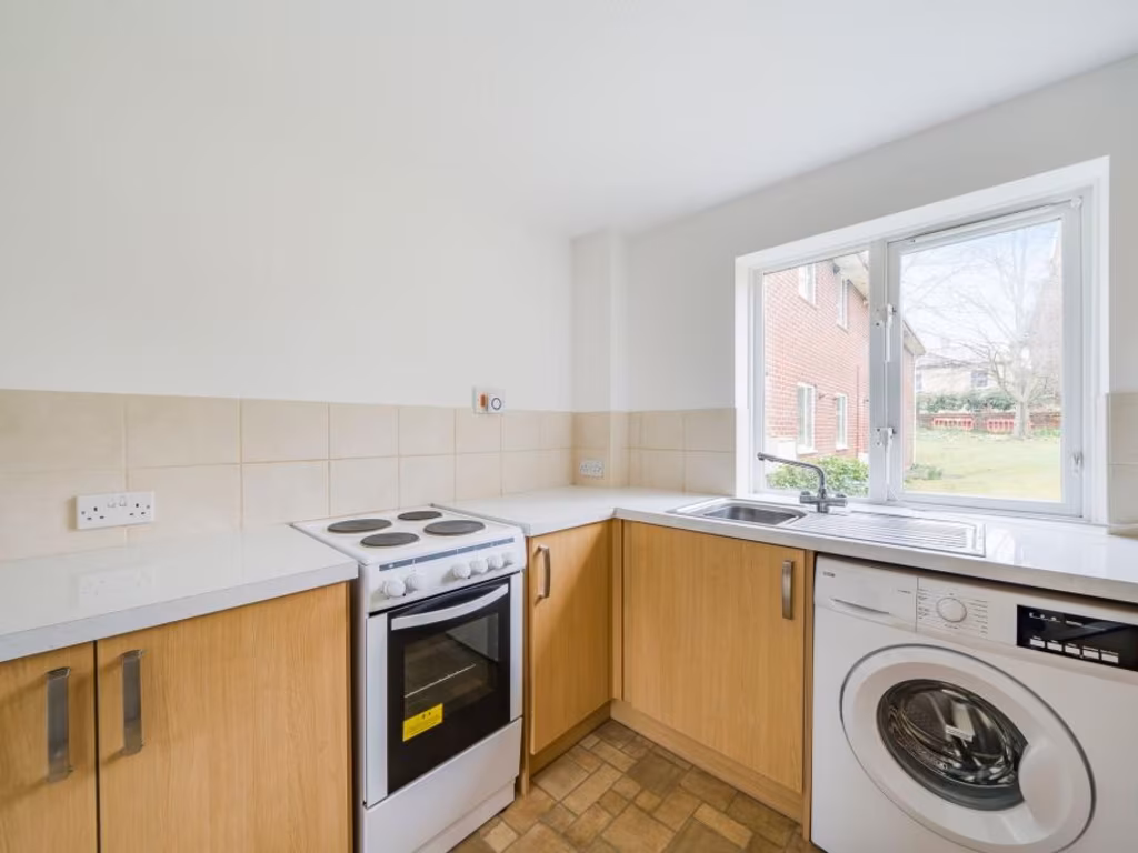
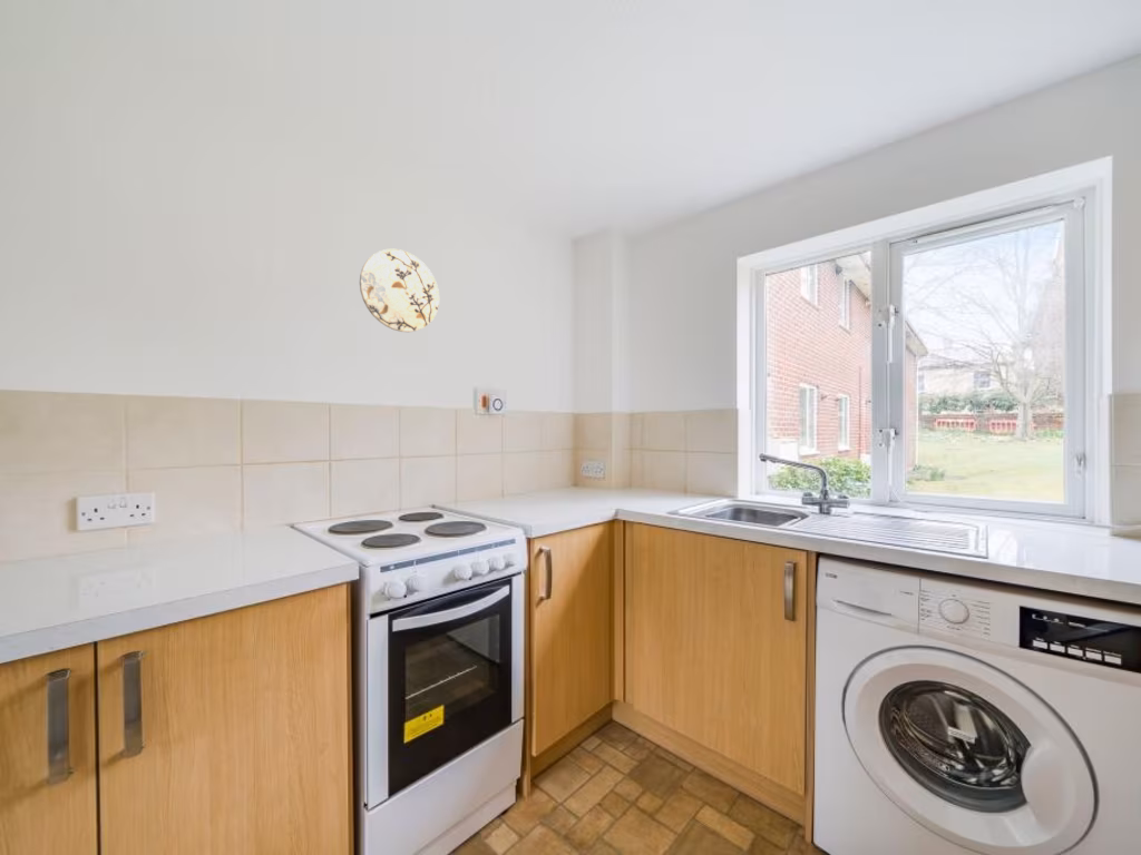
+ decorative plate (401, 291)
